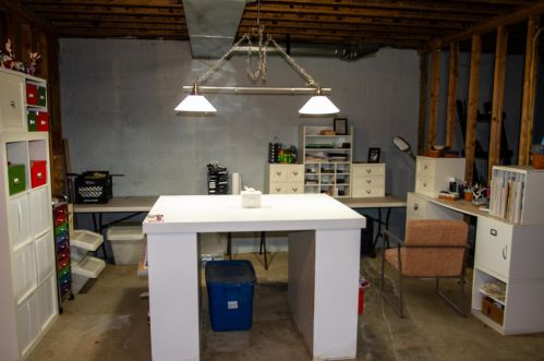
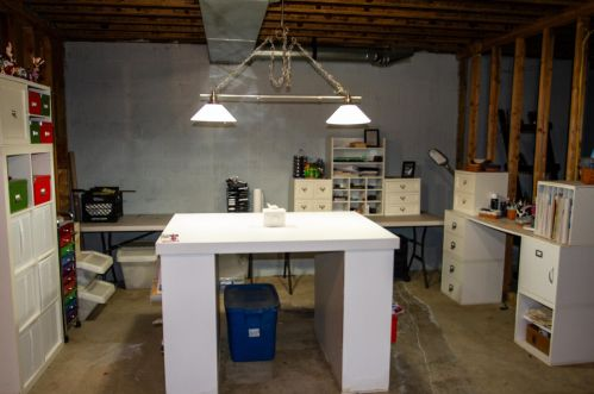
- chair (422, 258)
